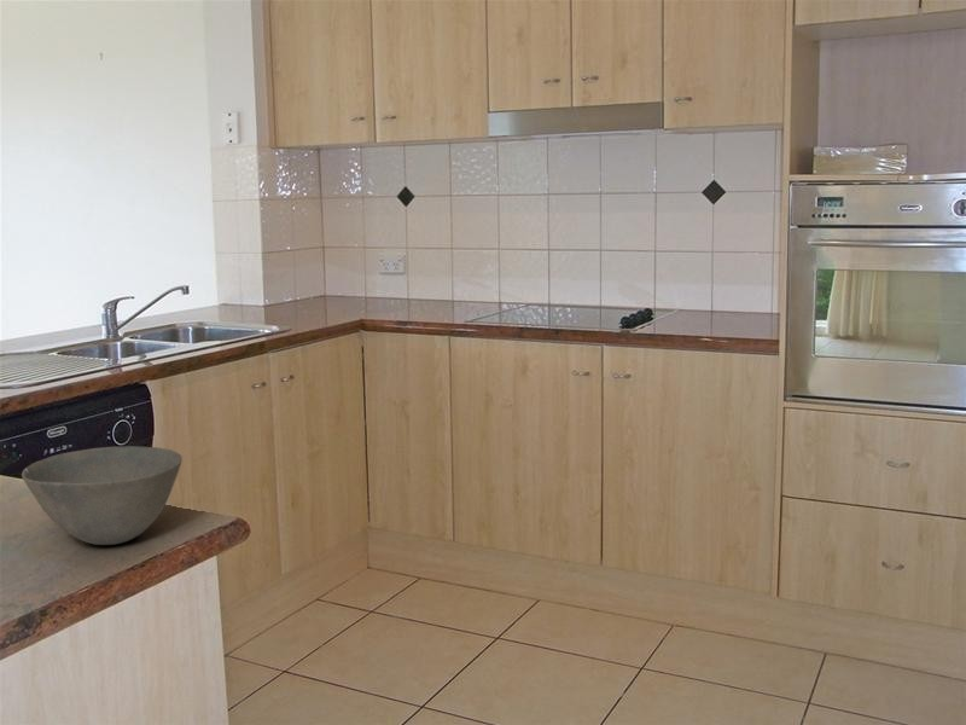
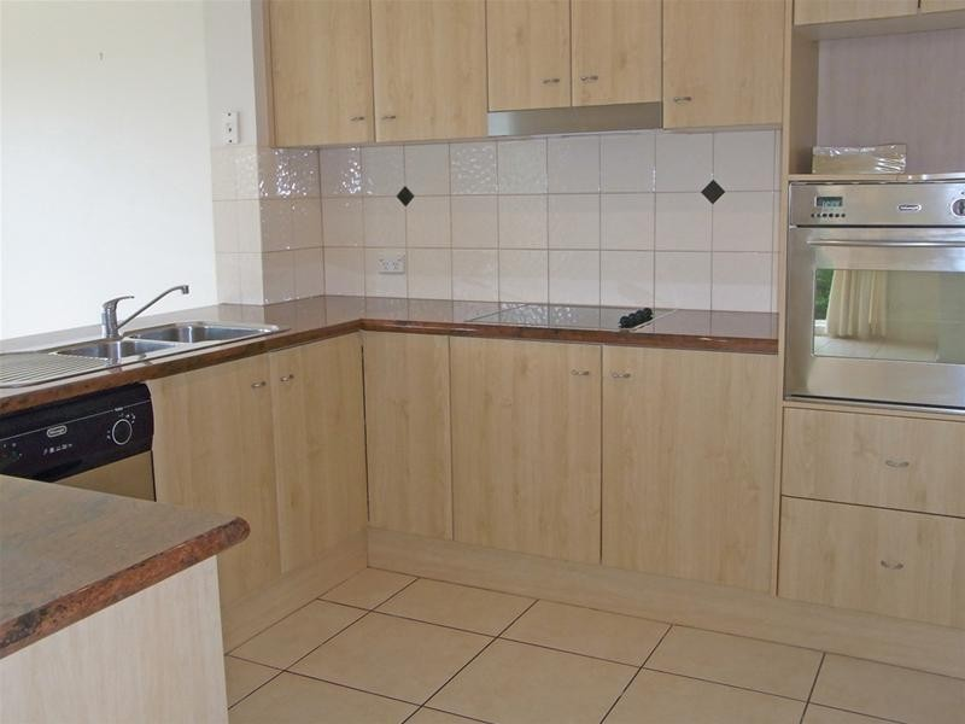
- bowl (106, 500)
